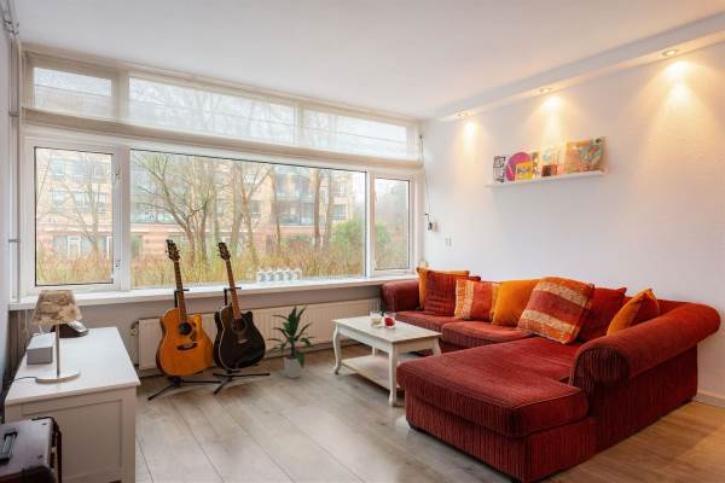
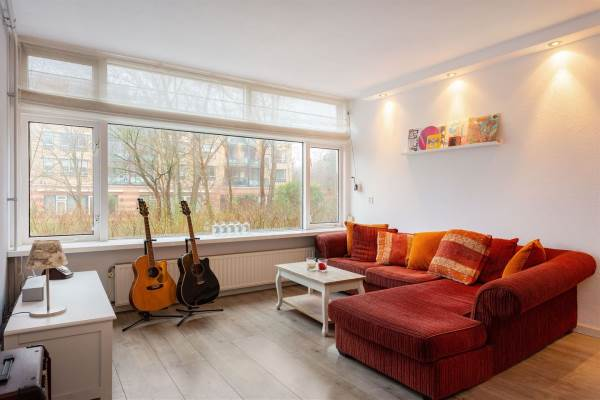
- indoor plant (292, 341)
